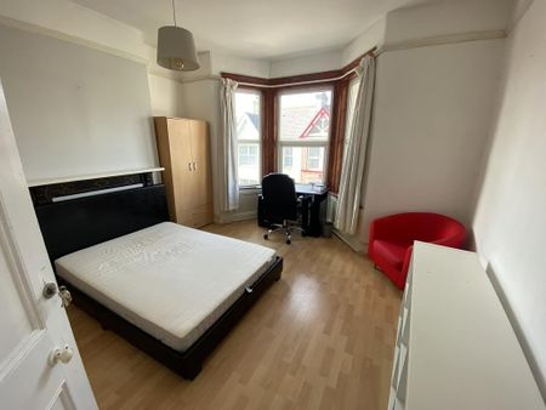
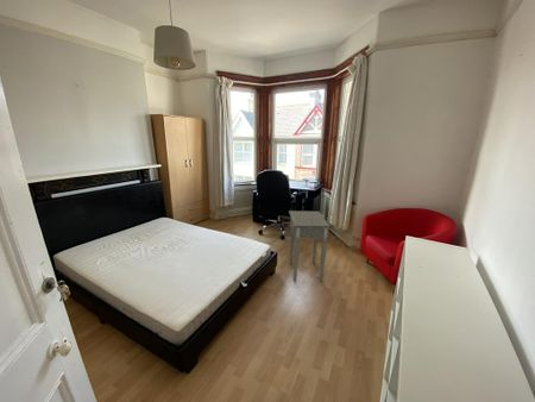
+ side table (298, 245)
